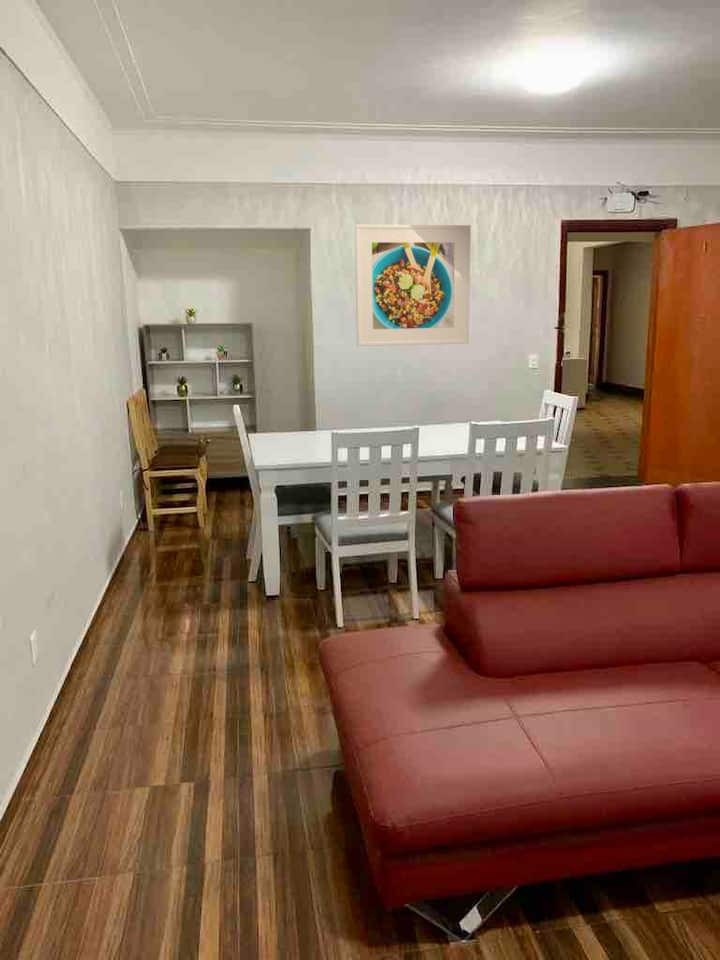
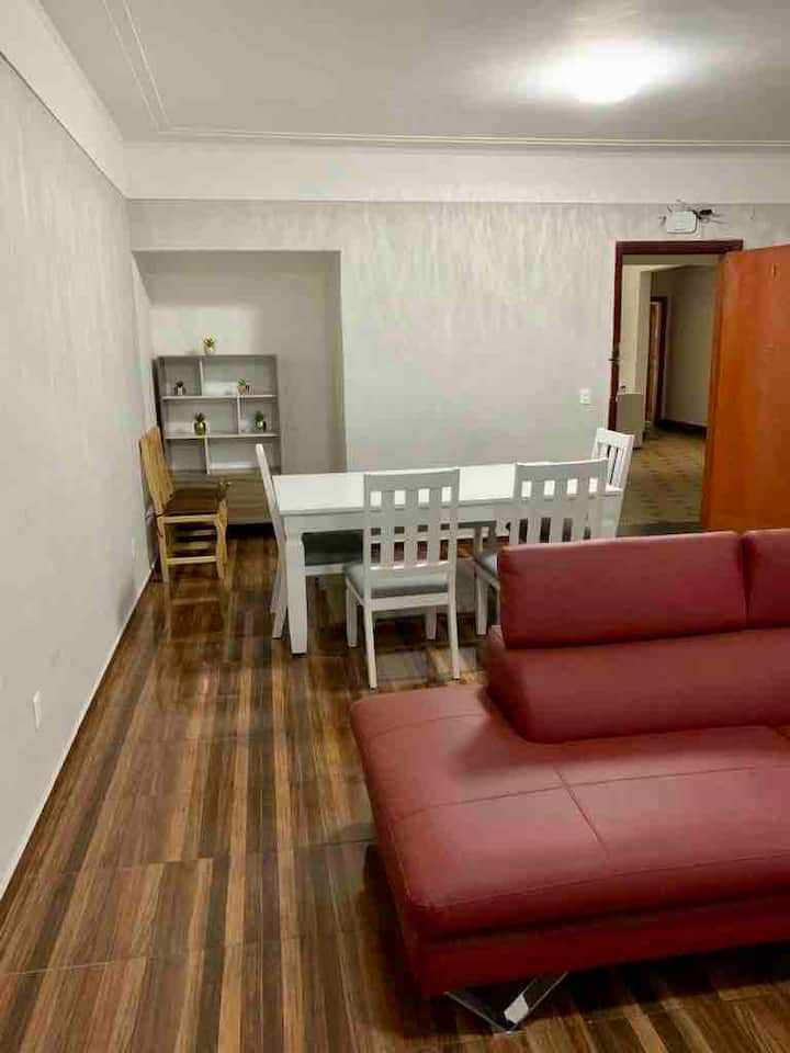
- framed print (413, 286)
